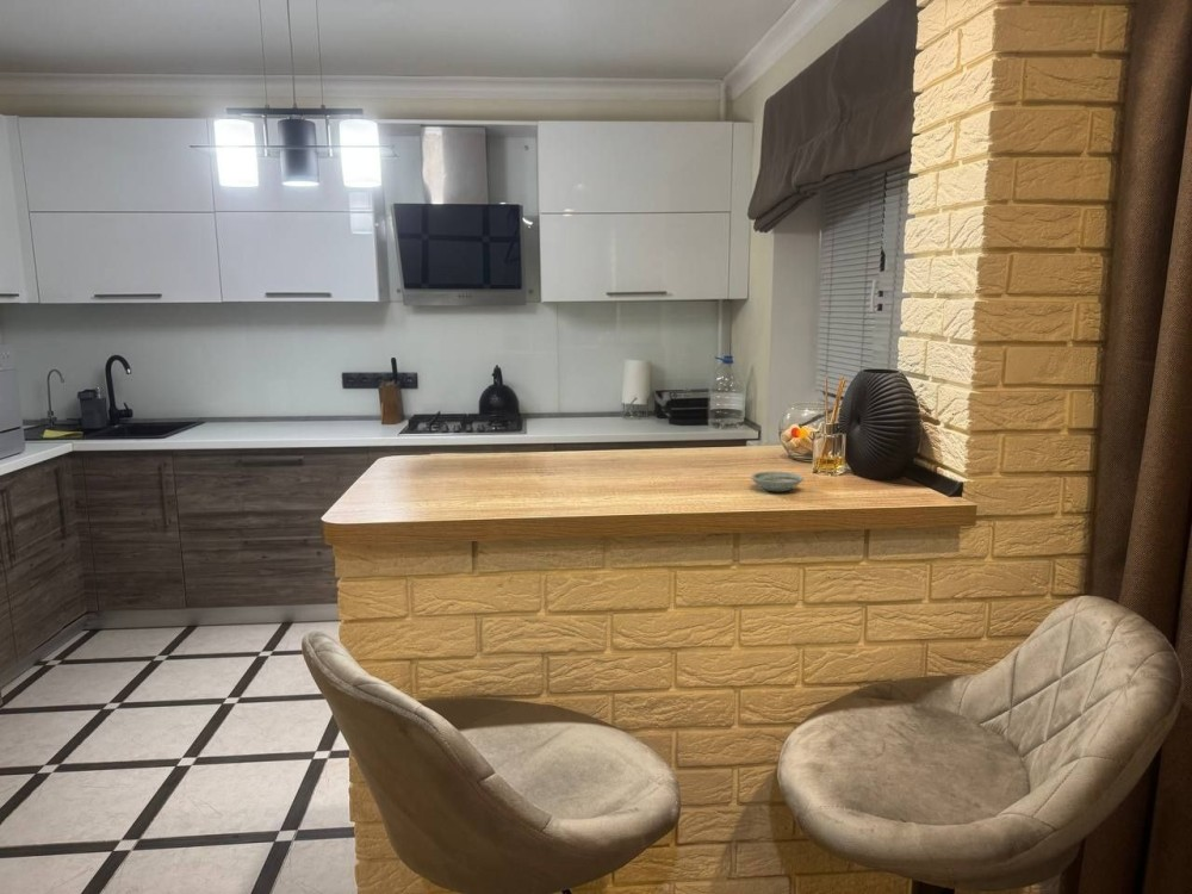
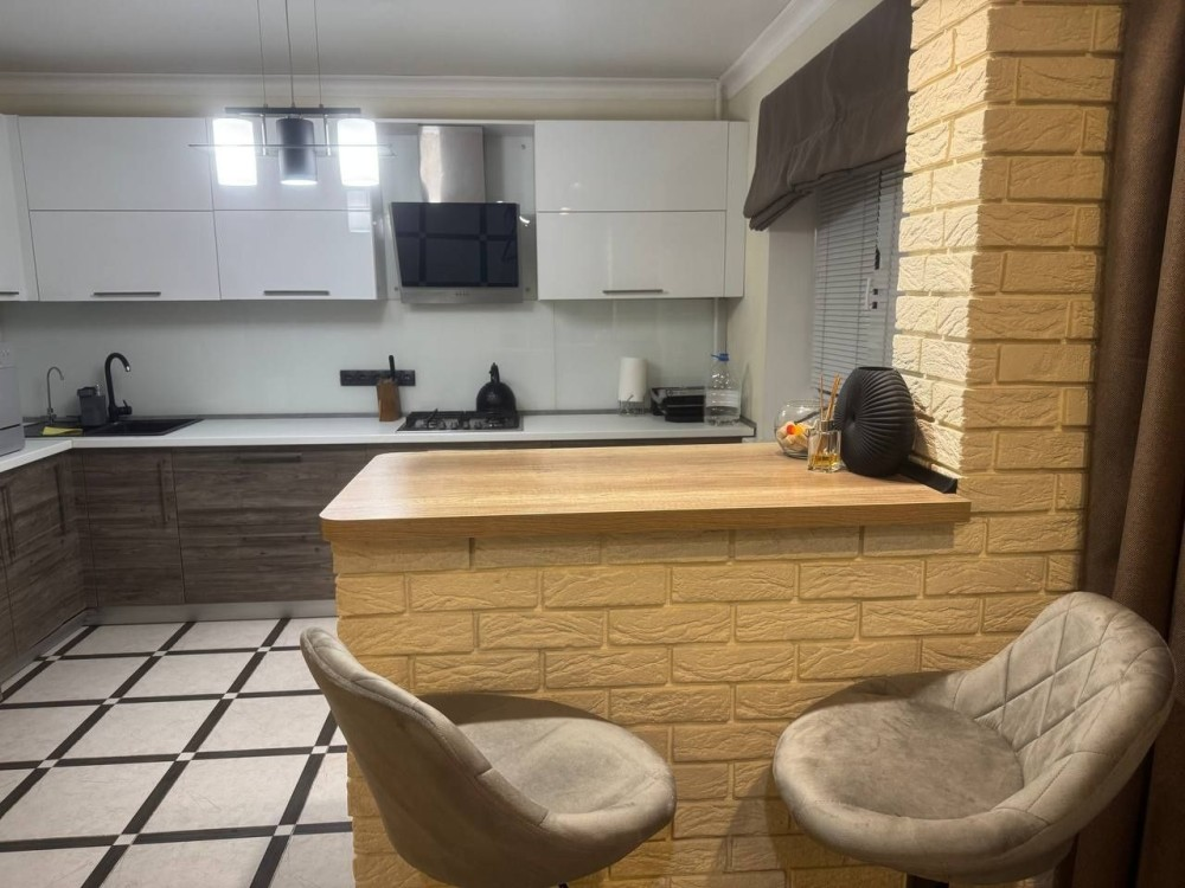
- saucer (776, 482)
